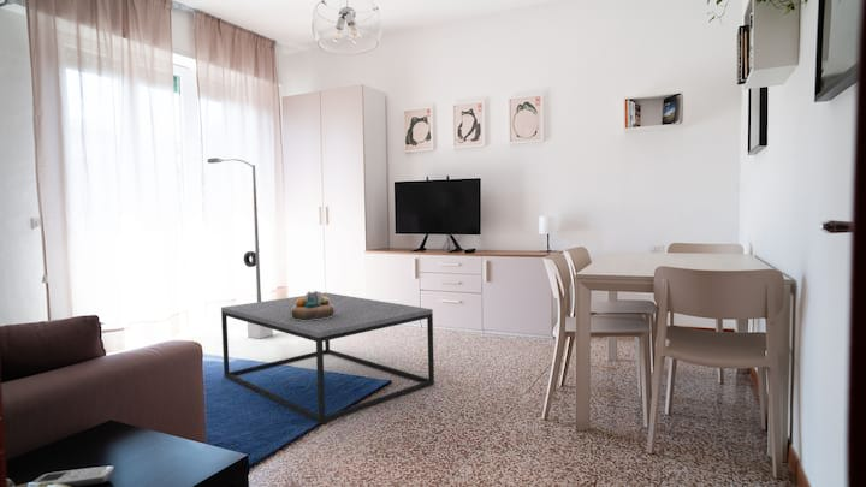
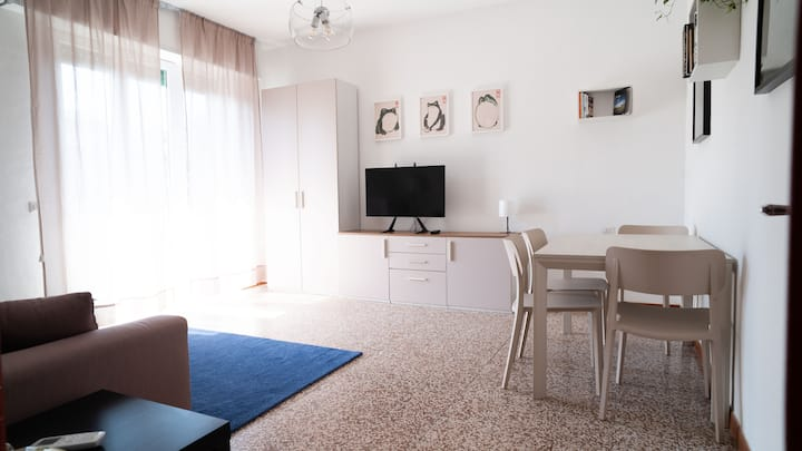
- street lamp (245, 253)
- decorative bowl (312, 303)
- coffee table (325, 344)
